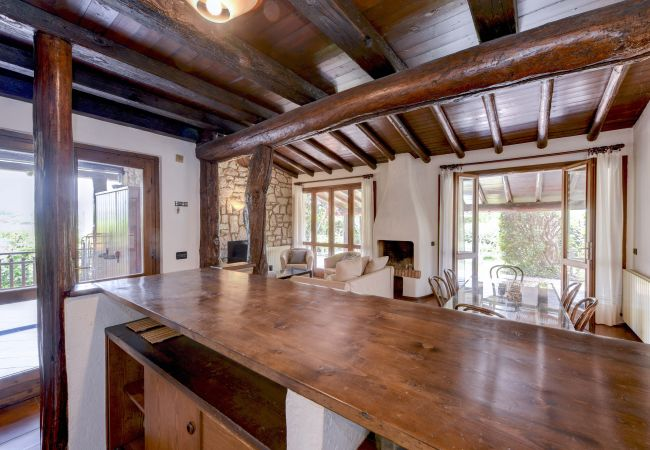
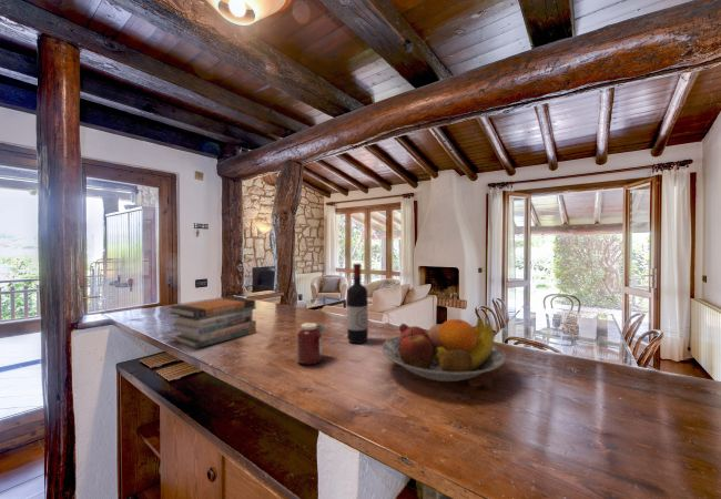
+ jar (312, 340)
+ fruit bowl (440, 344)
+ wine bottle (357, 302)
+ book stack (215, 319)
